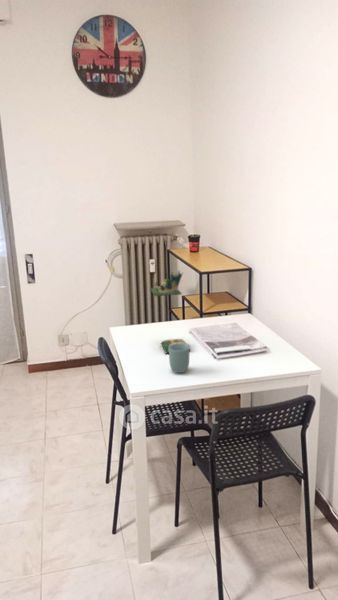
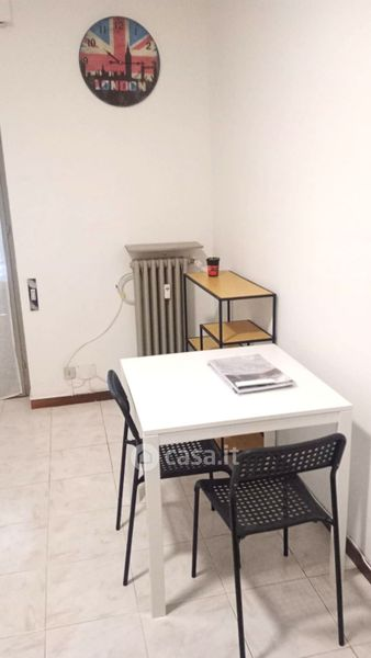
- plant (164, 295)
- cup (179, 358)
